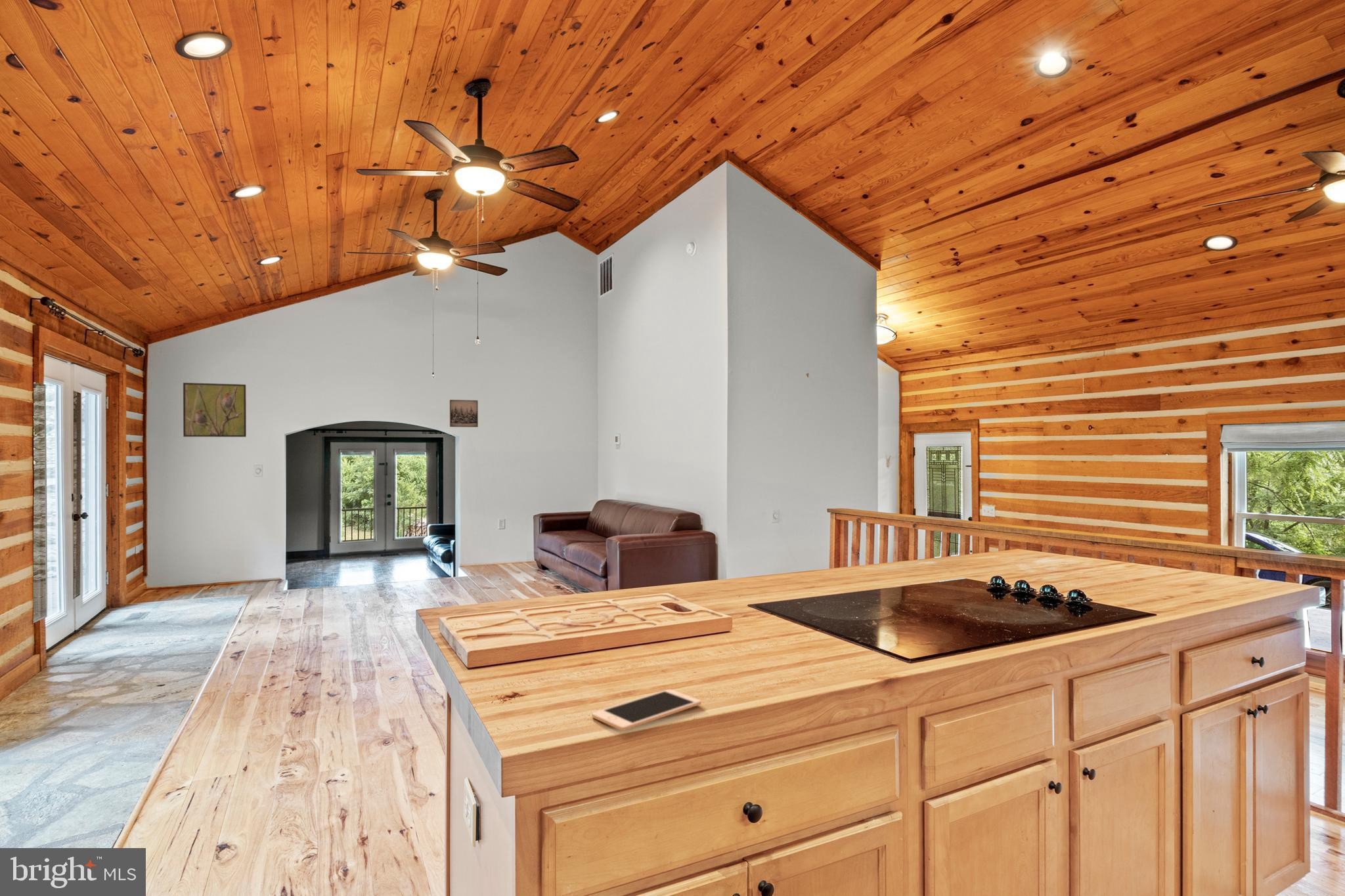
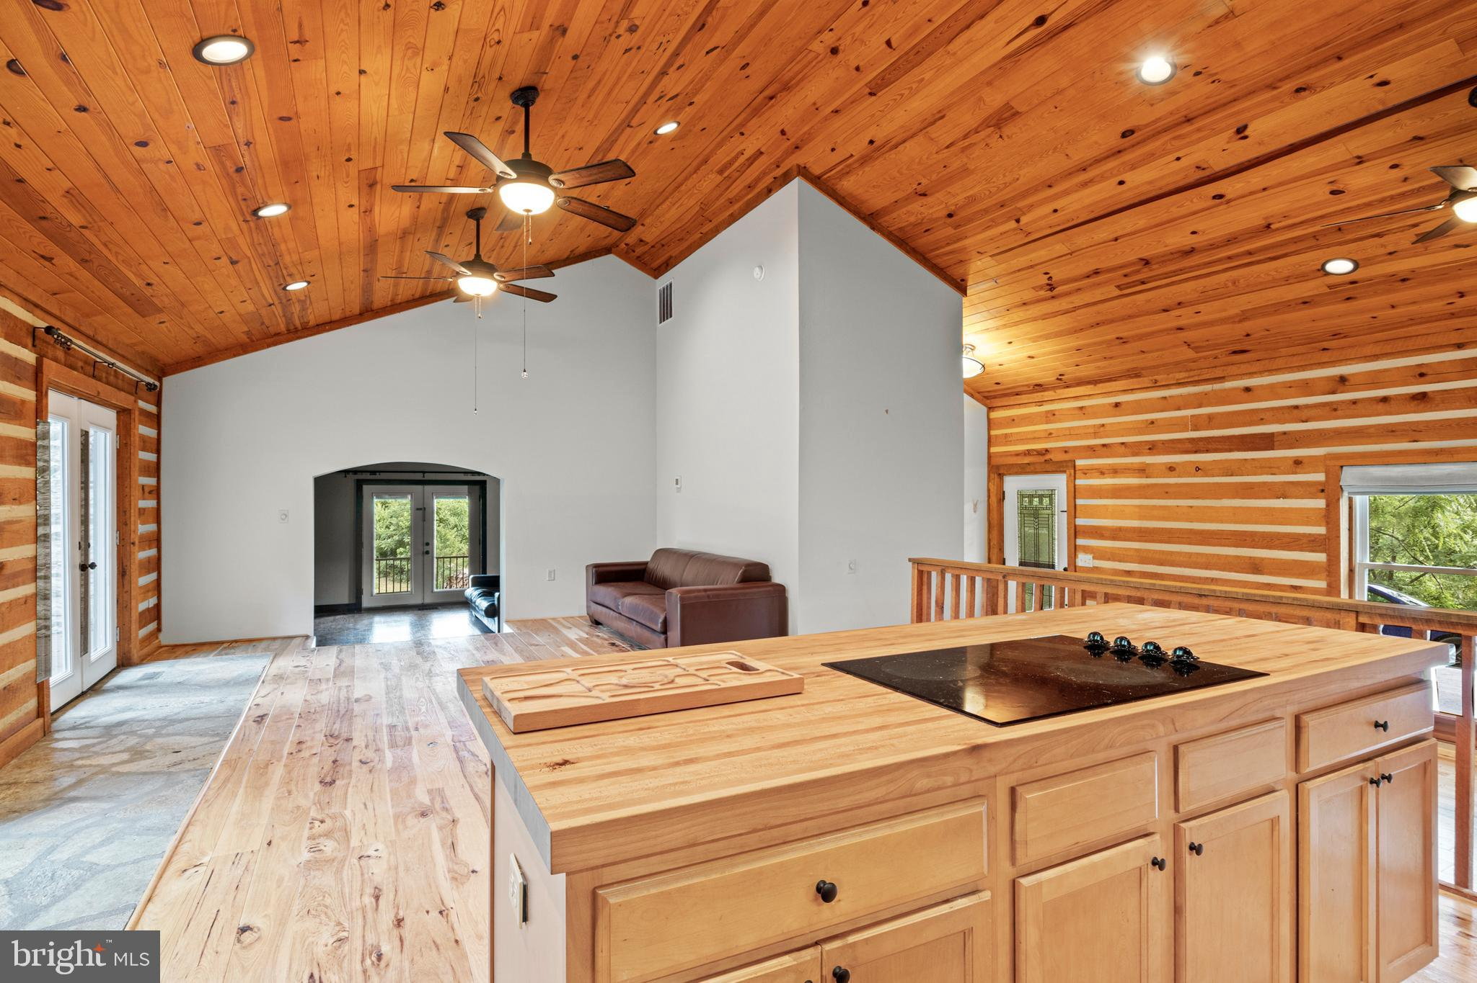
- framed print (215, 410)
- cell phone (648, 708)
- wall art (464, 414)
